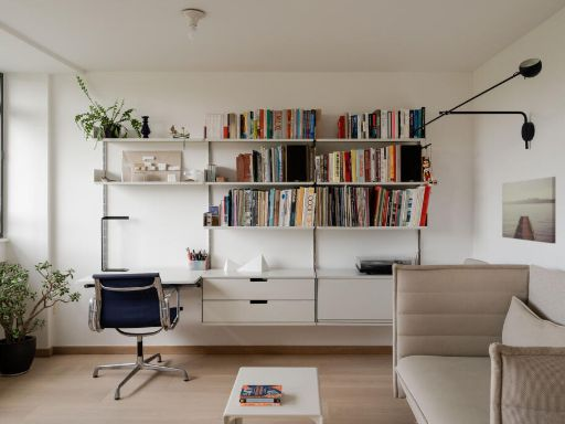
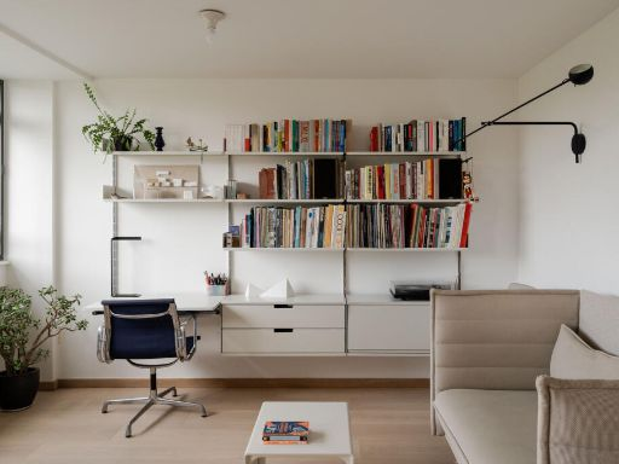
- wall art (525, 210)
